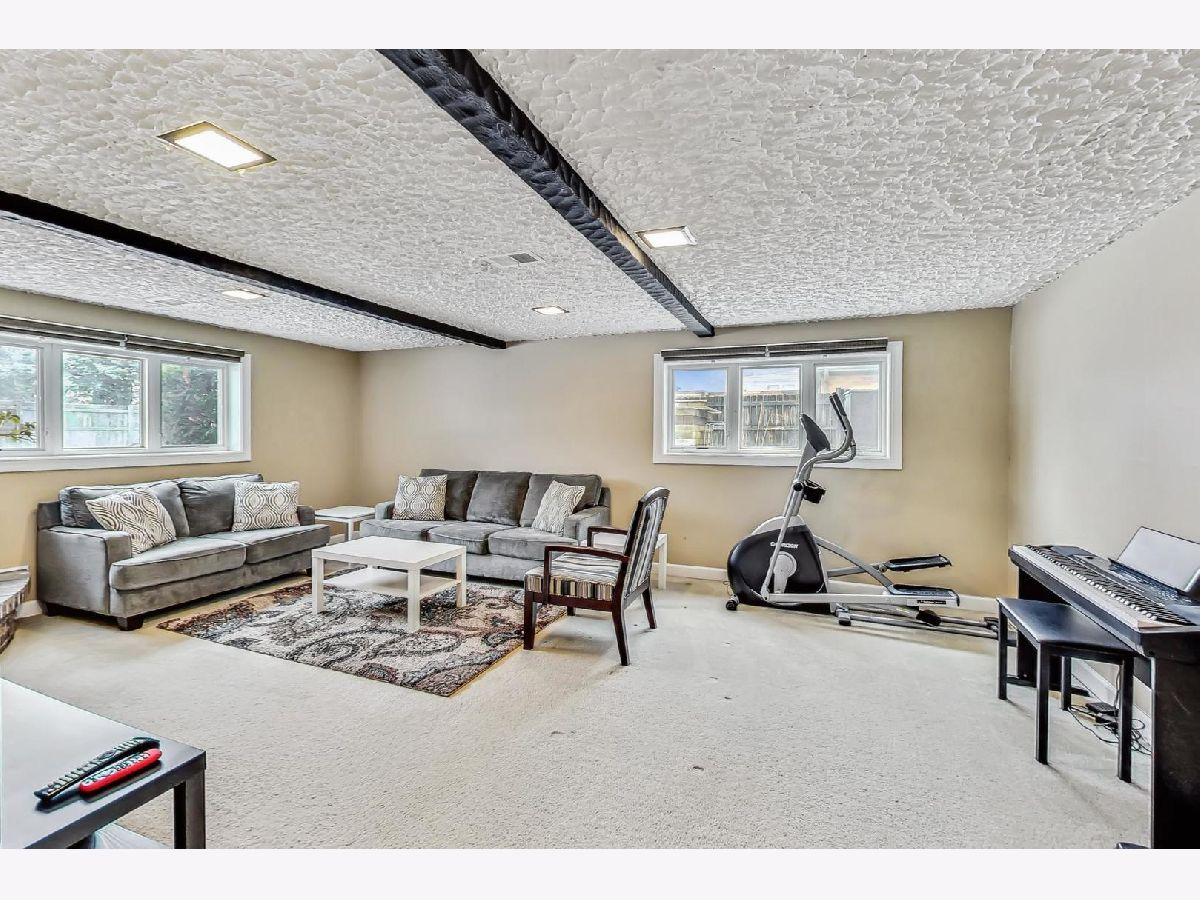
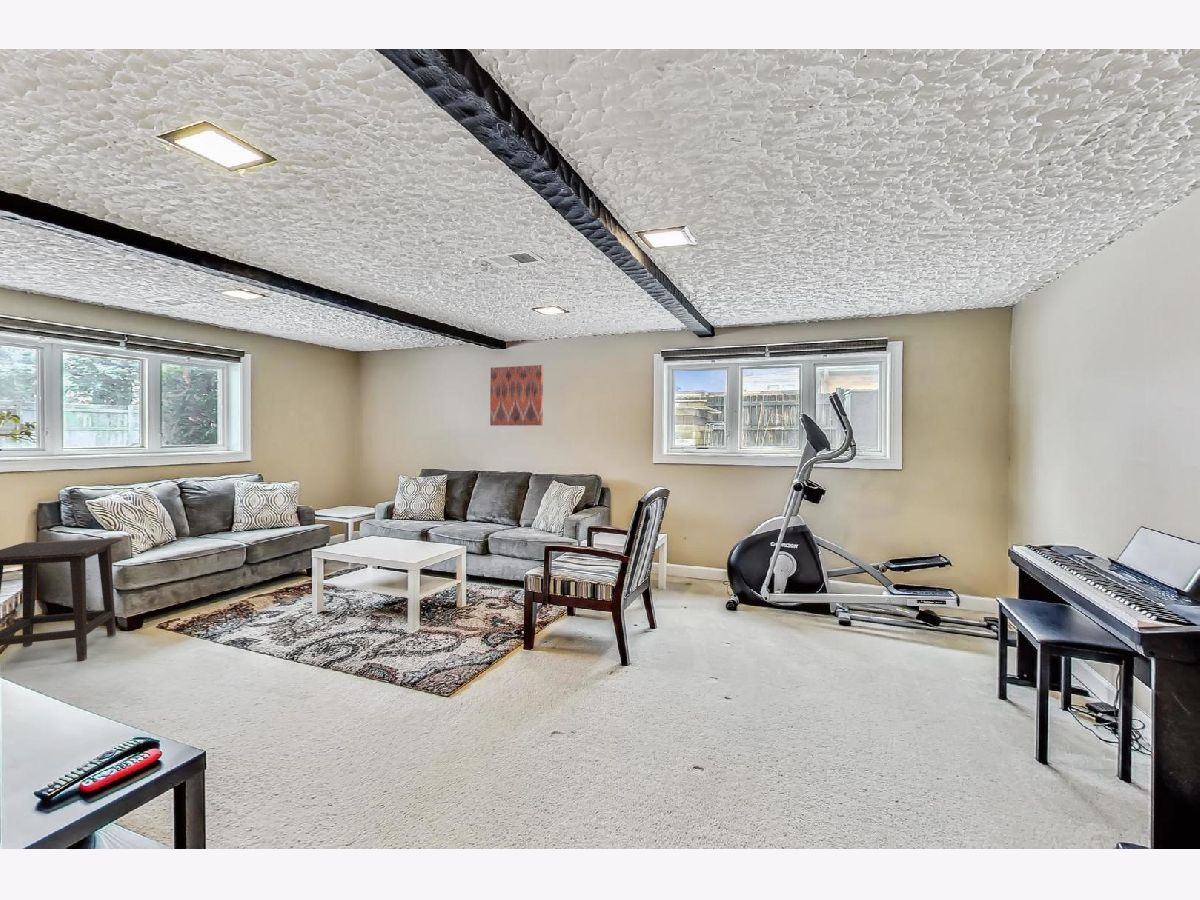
+ side table (56, 614)
+ wall art (516, 396)
